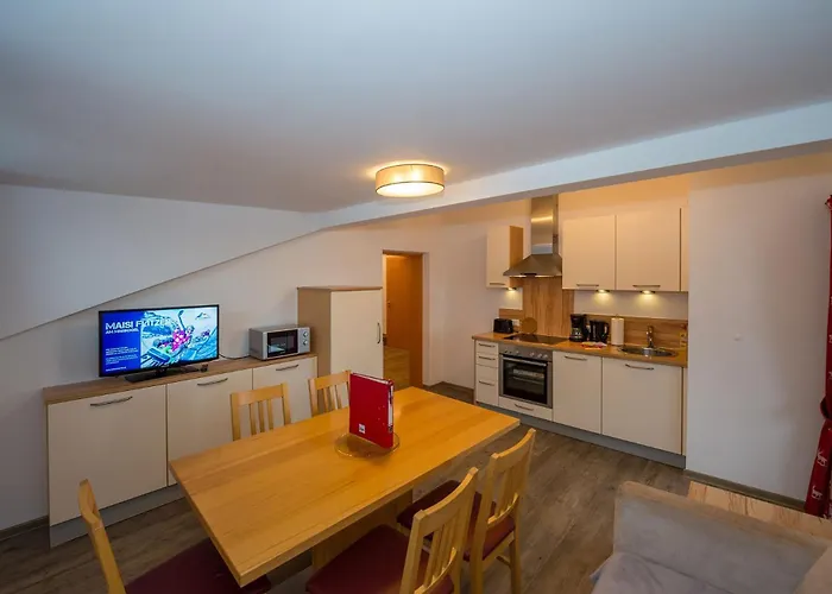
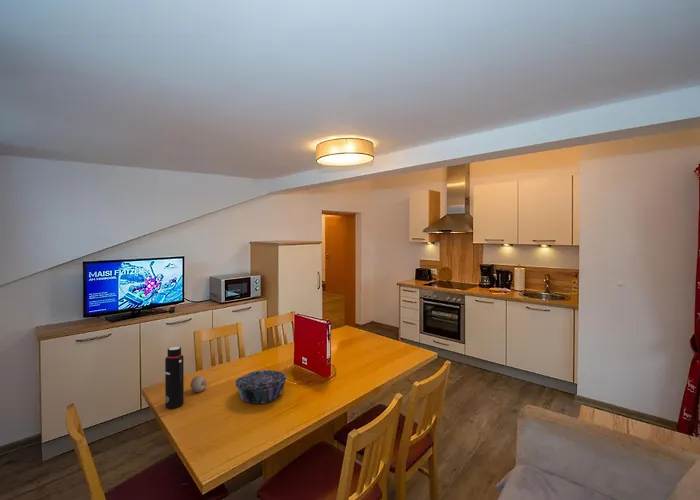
+ water bottle (175, 377)
+ fruit (198, 383)
+ decorative bowl (261, 386)
